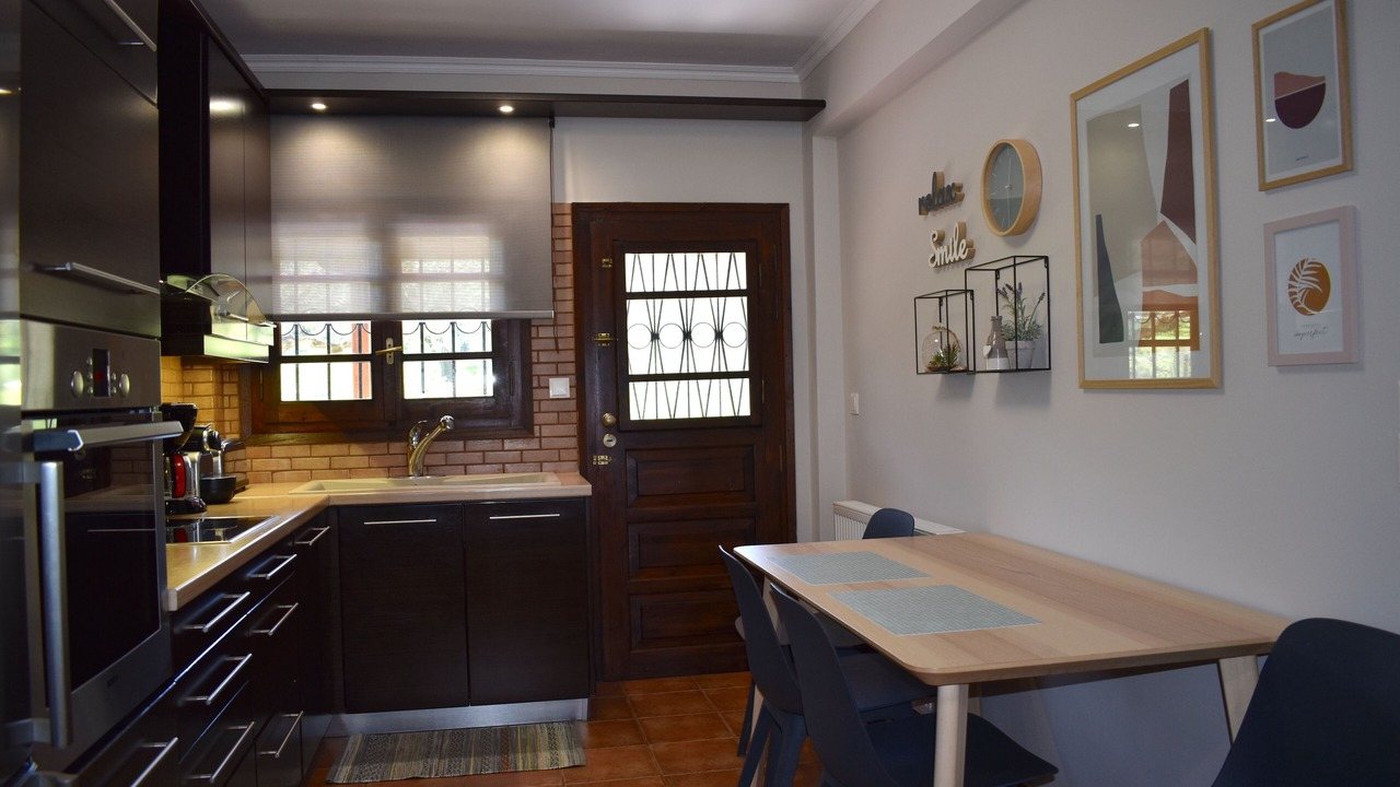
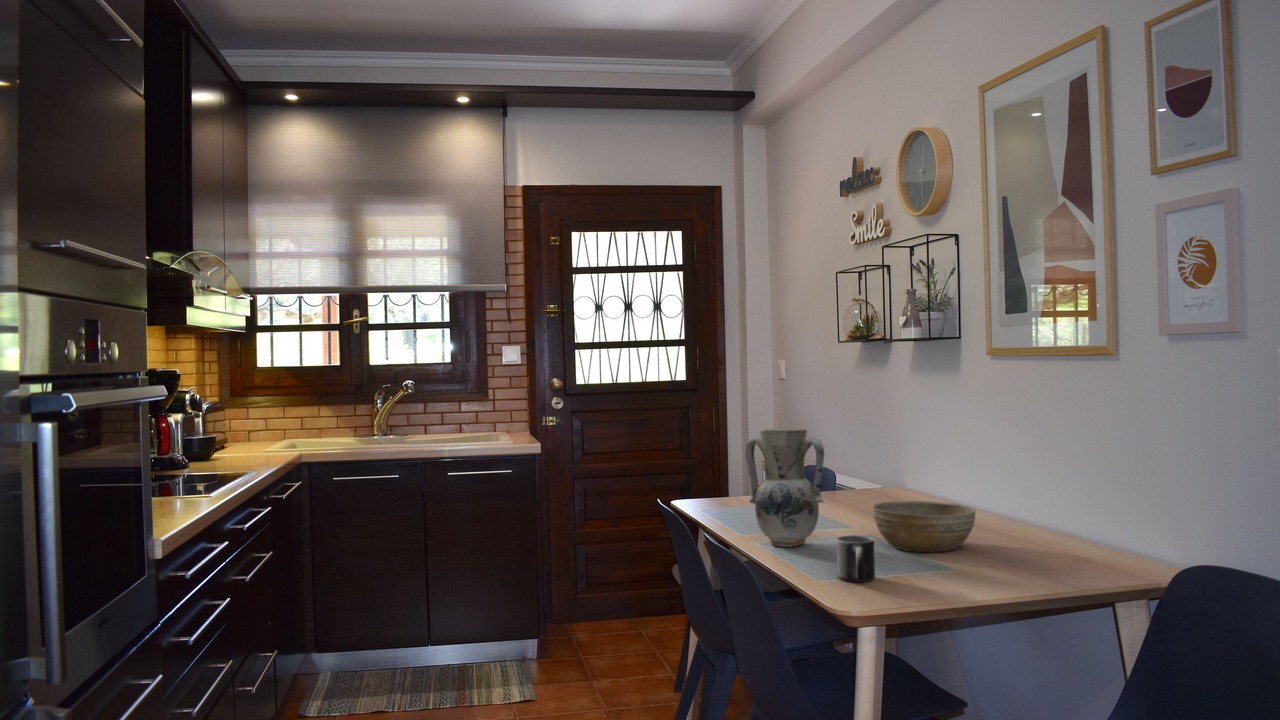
+ vase (785, 485)
+ bowl (923, 526)
+ mug (855, 560)
